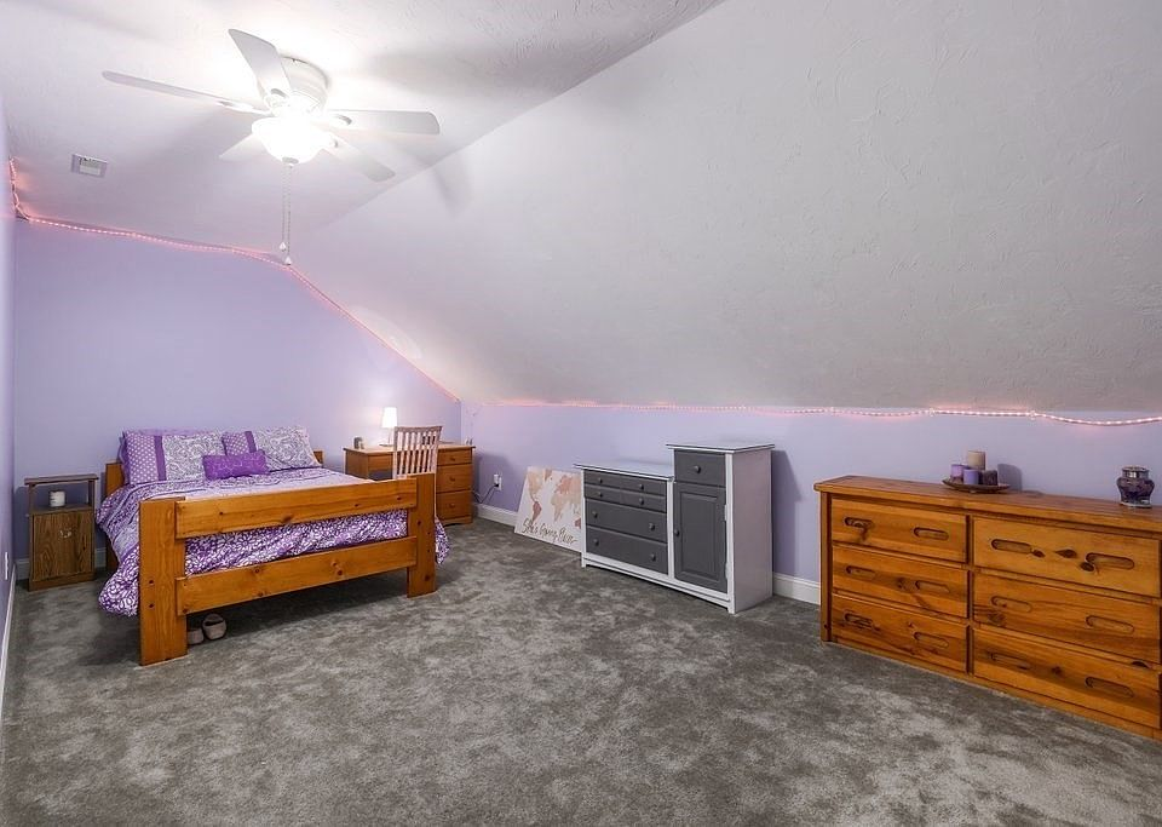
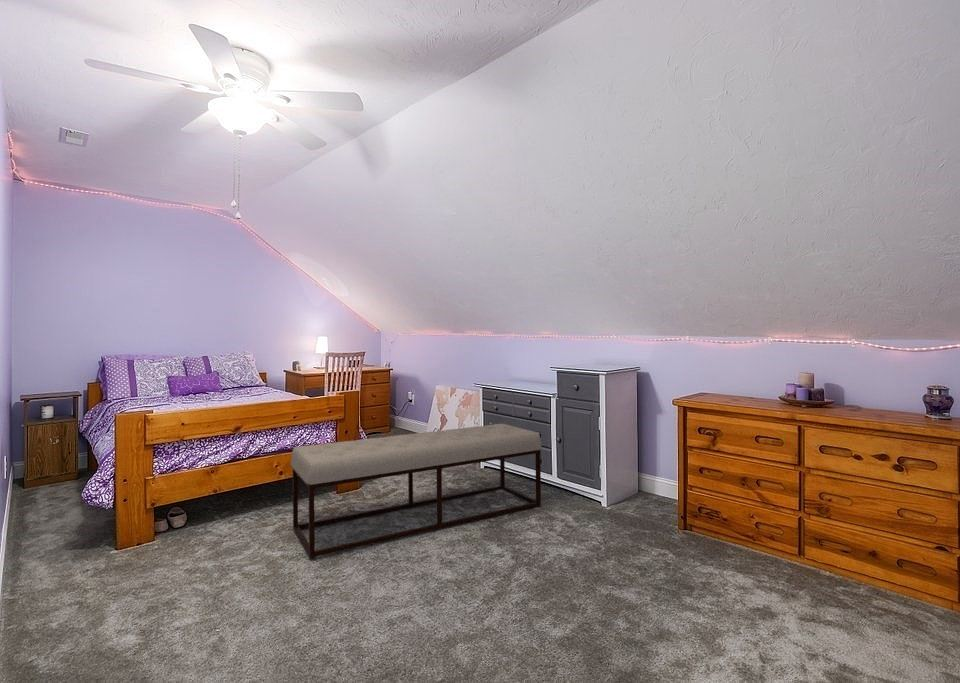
+ bench (420, 471)
